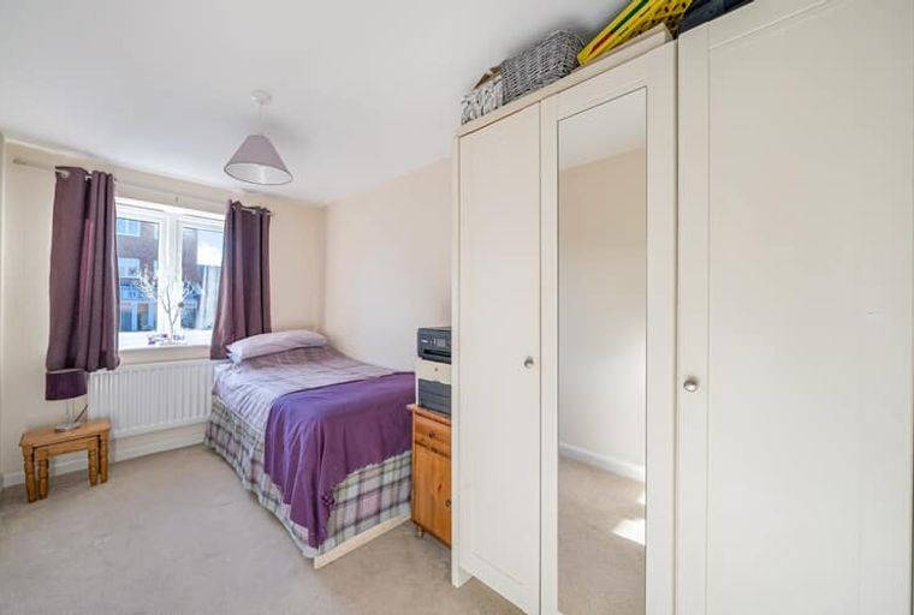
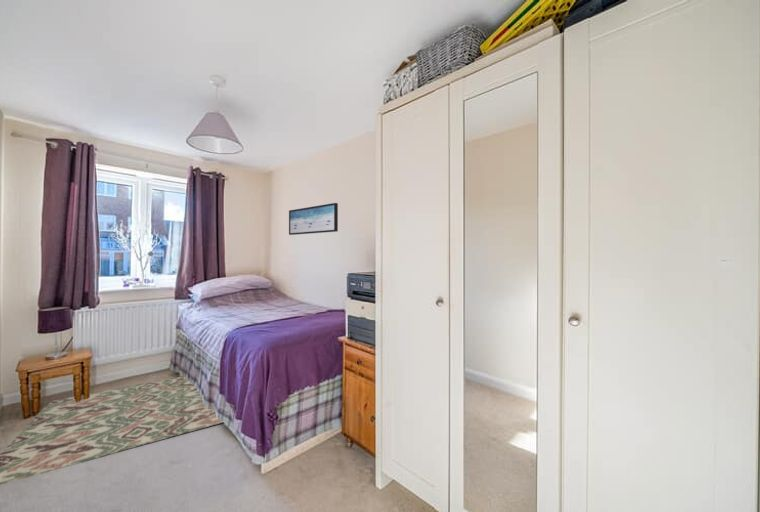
+ rug (160, 404)
+ wall art (311, 220)
